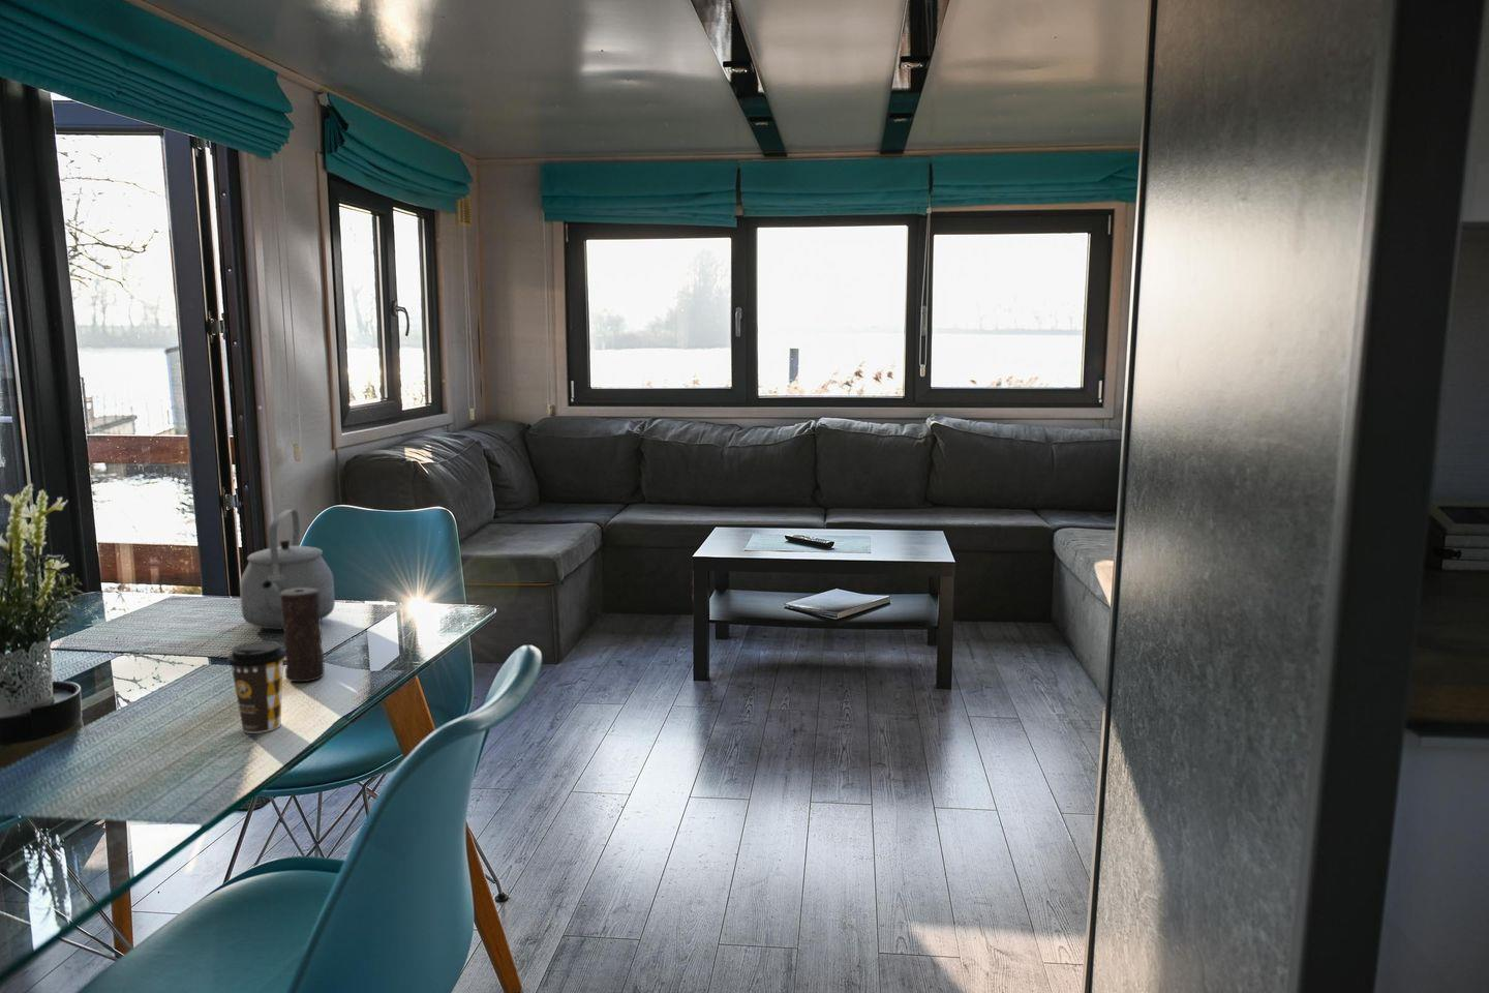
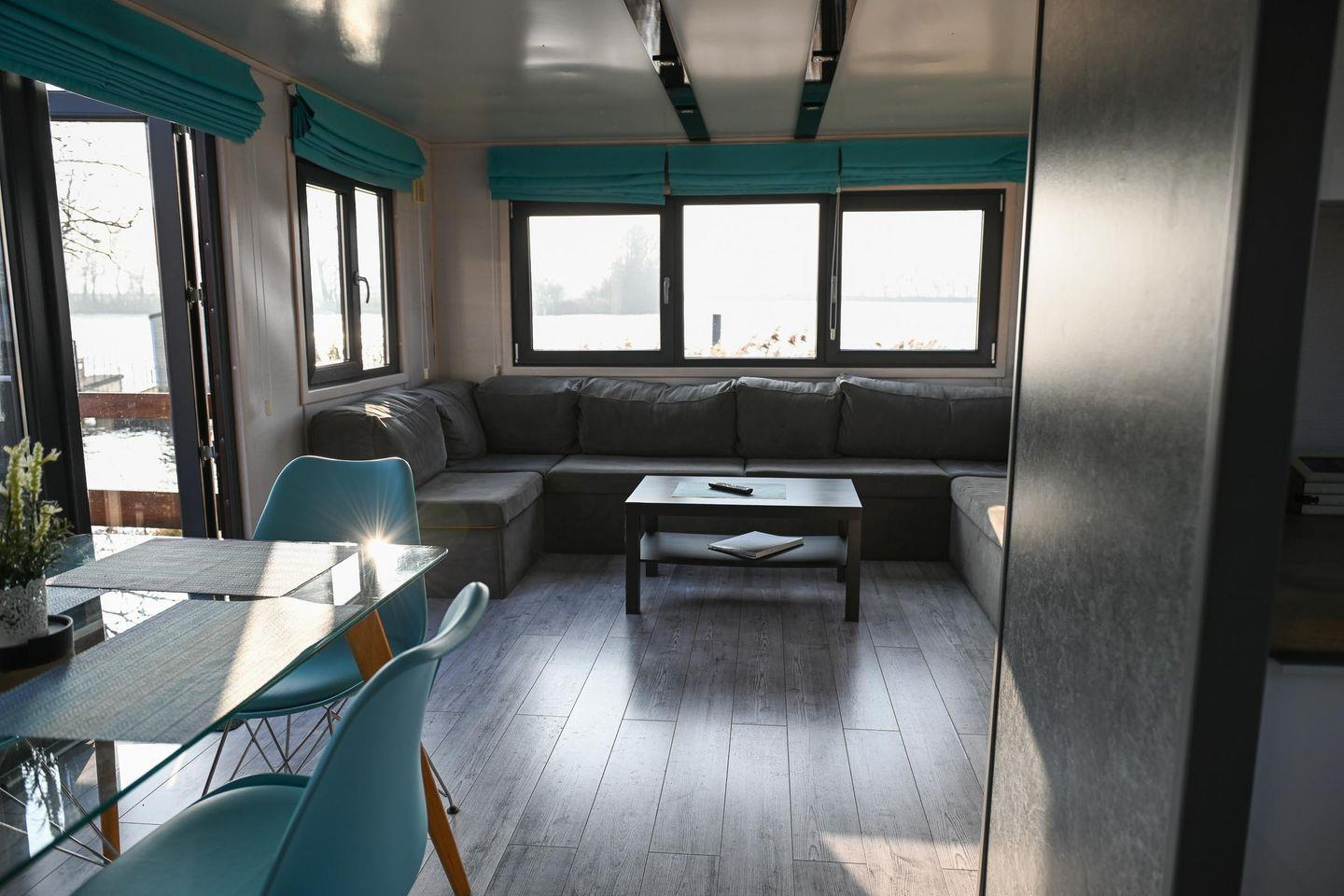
- candle (302, 634)
- coffee cup (258, 687)
- tea kettle (283, 571)
